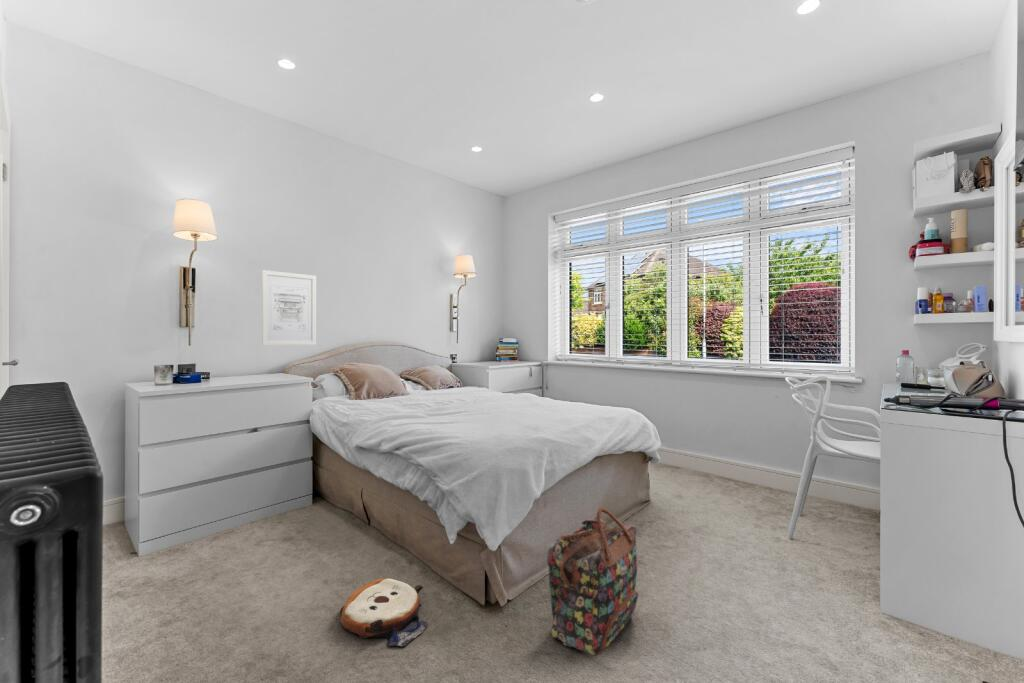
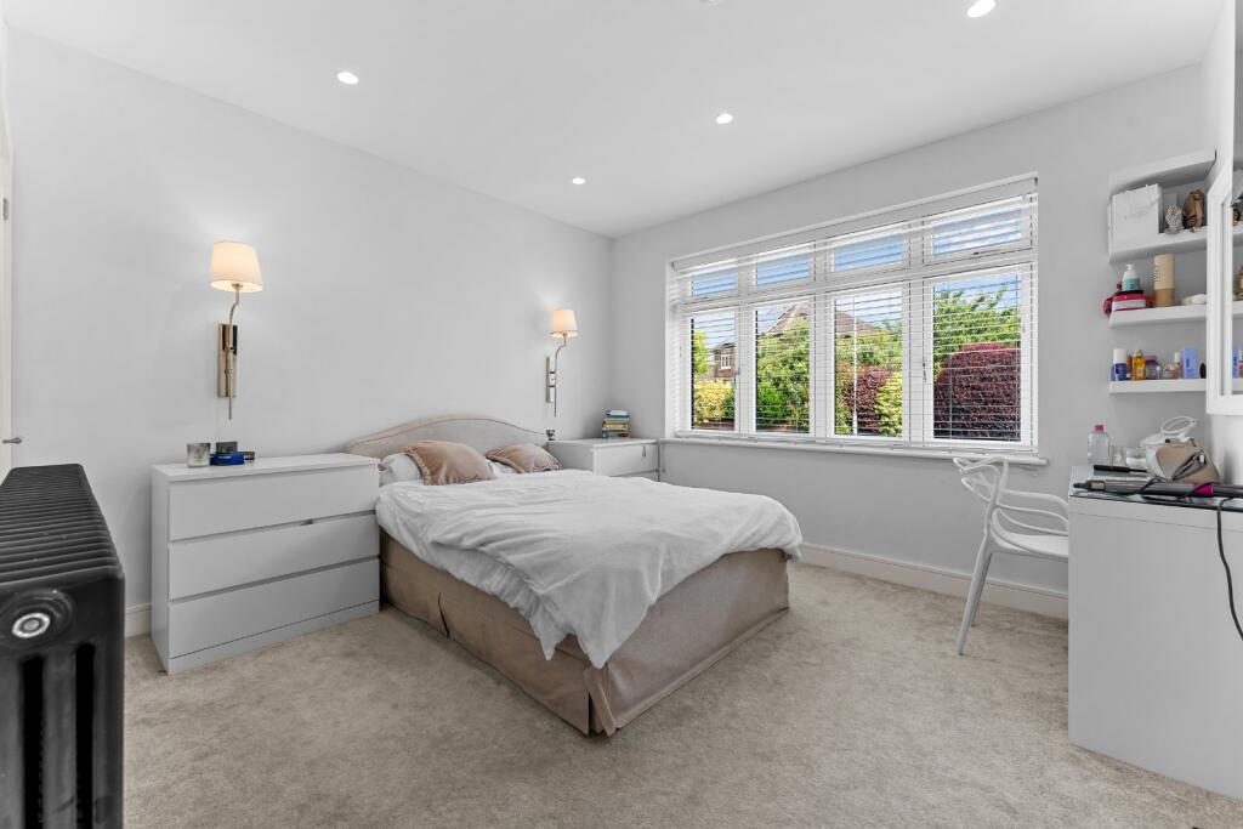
- backpack (594, 566)
- plush toy (383, 608)
- wall art (290, 309)
